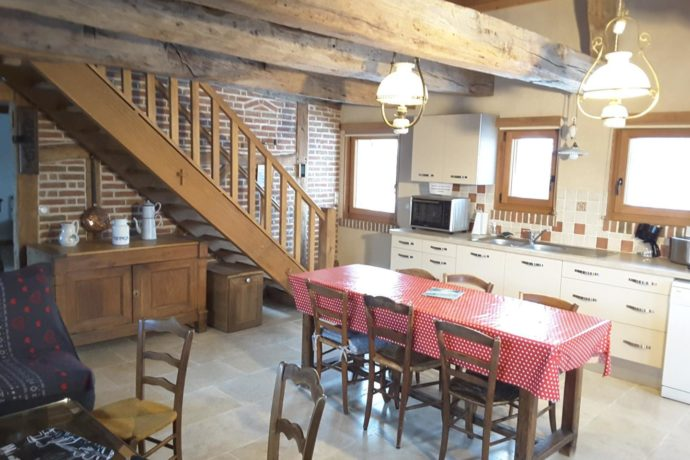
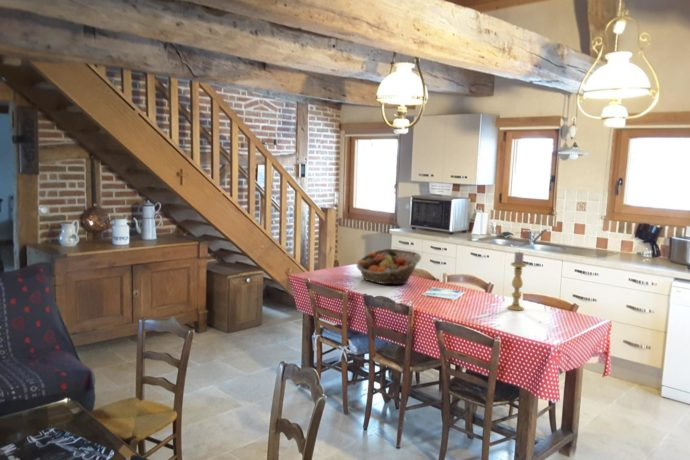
+ fruit basket (388, 265)
+ candle holder (517, 280)
